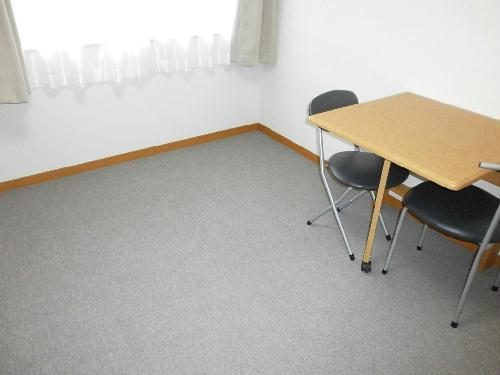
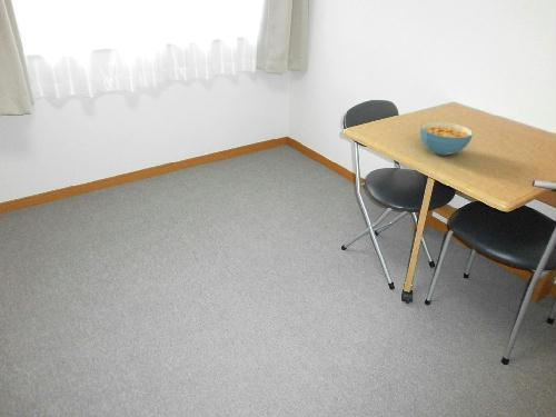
+ cereal bowl (443, 140)
